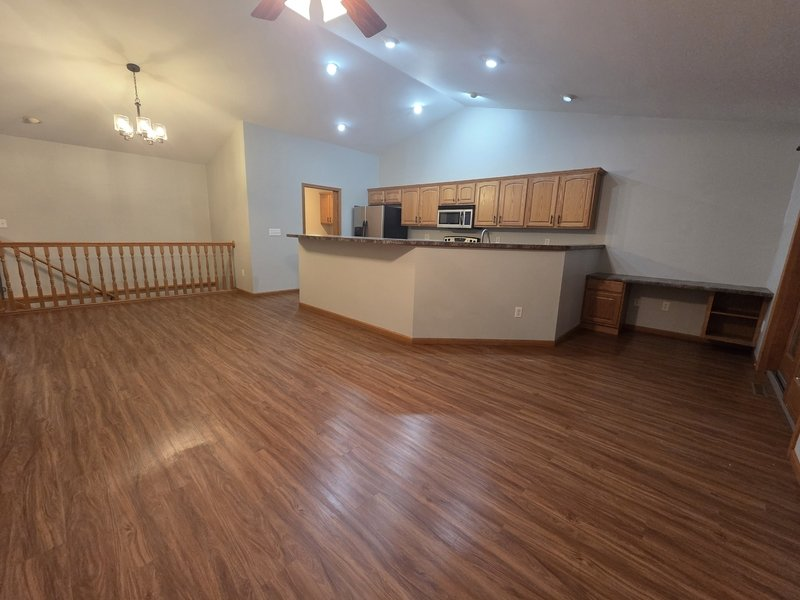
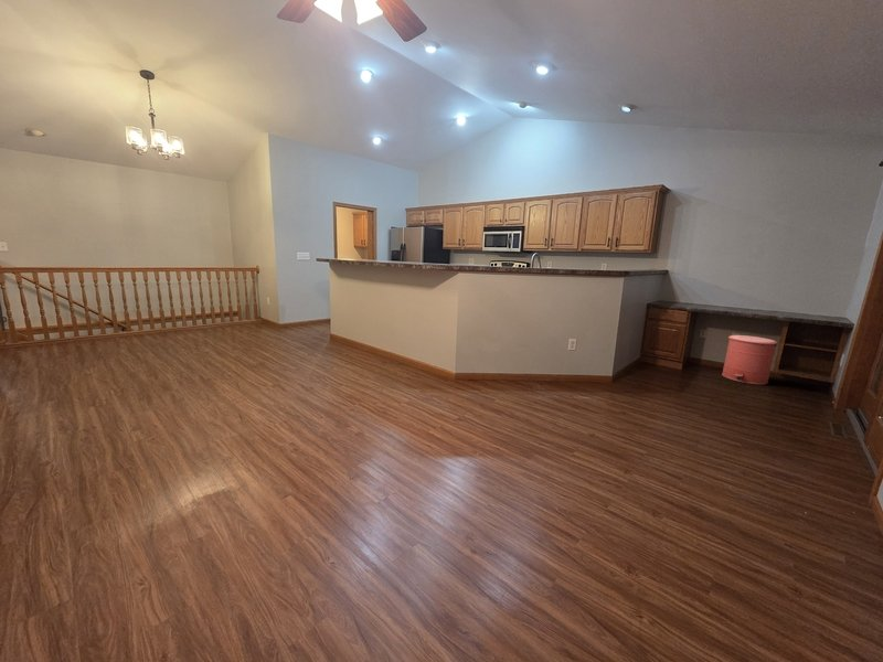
+ trash can (748, 359)
